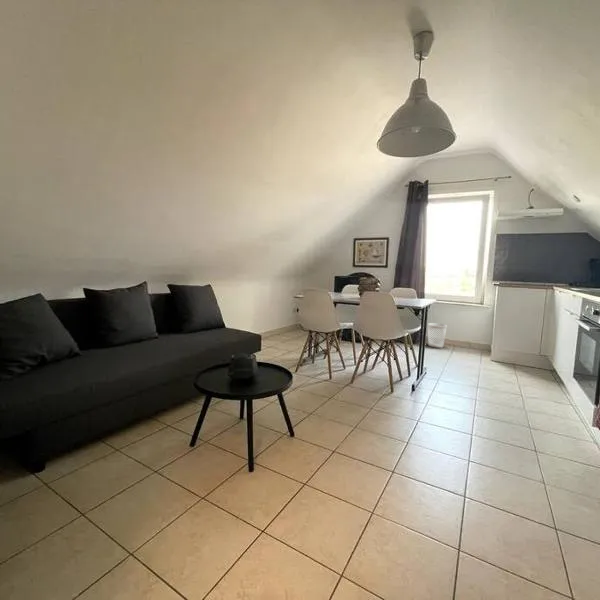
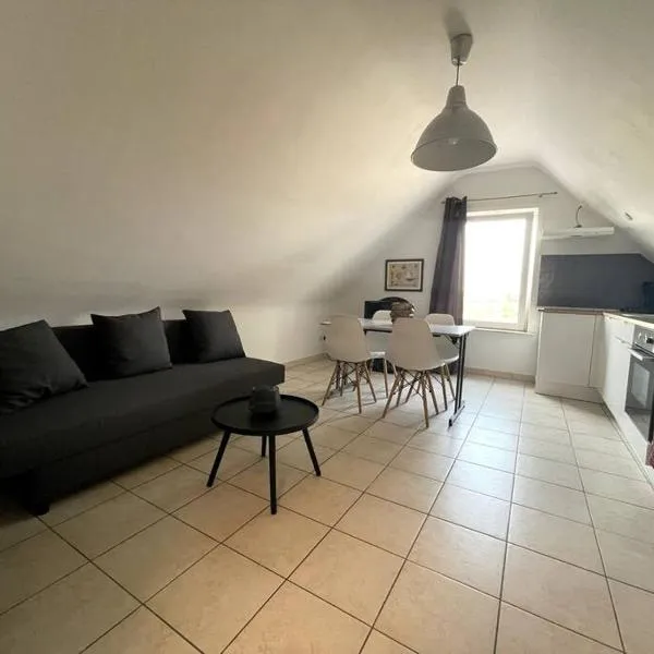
- wastebasket (436, 335)
